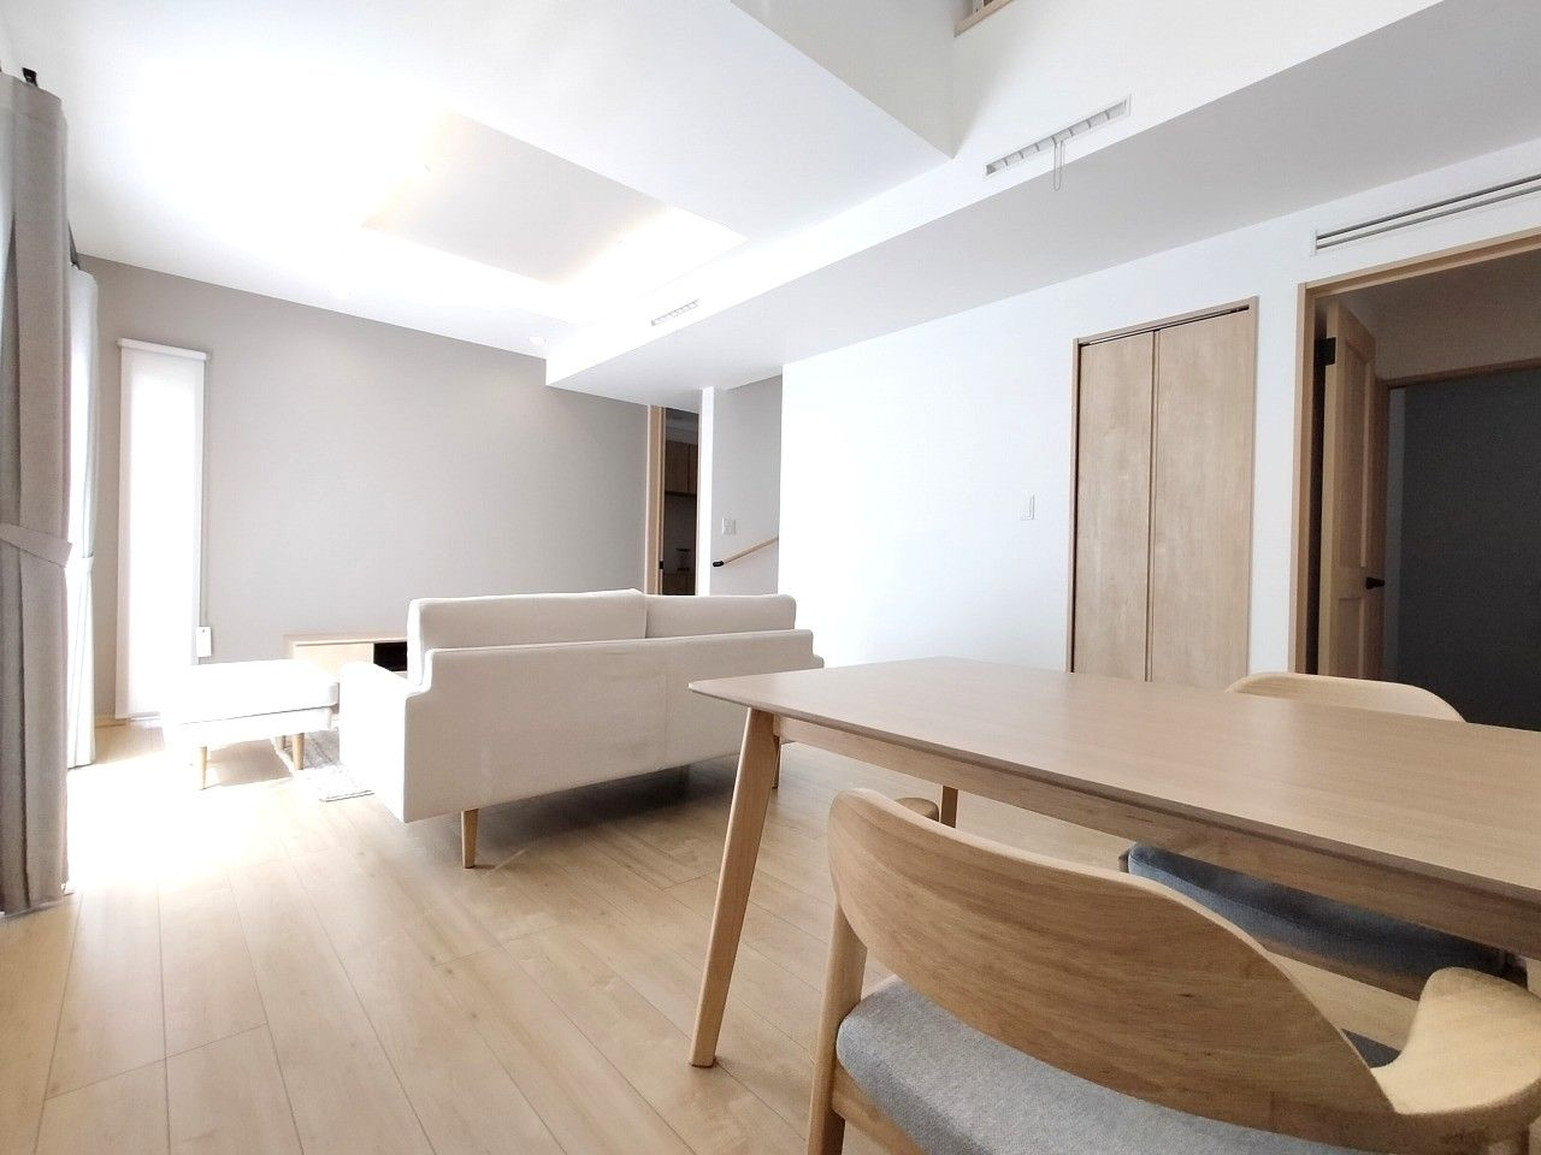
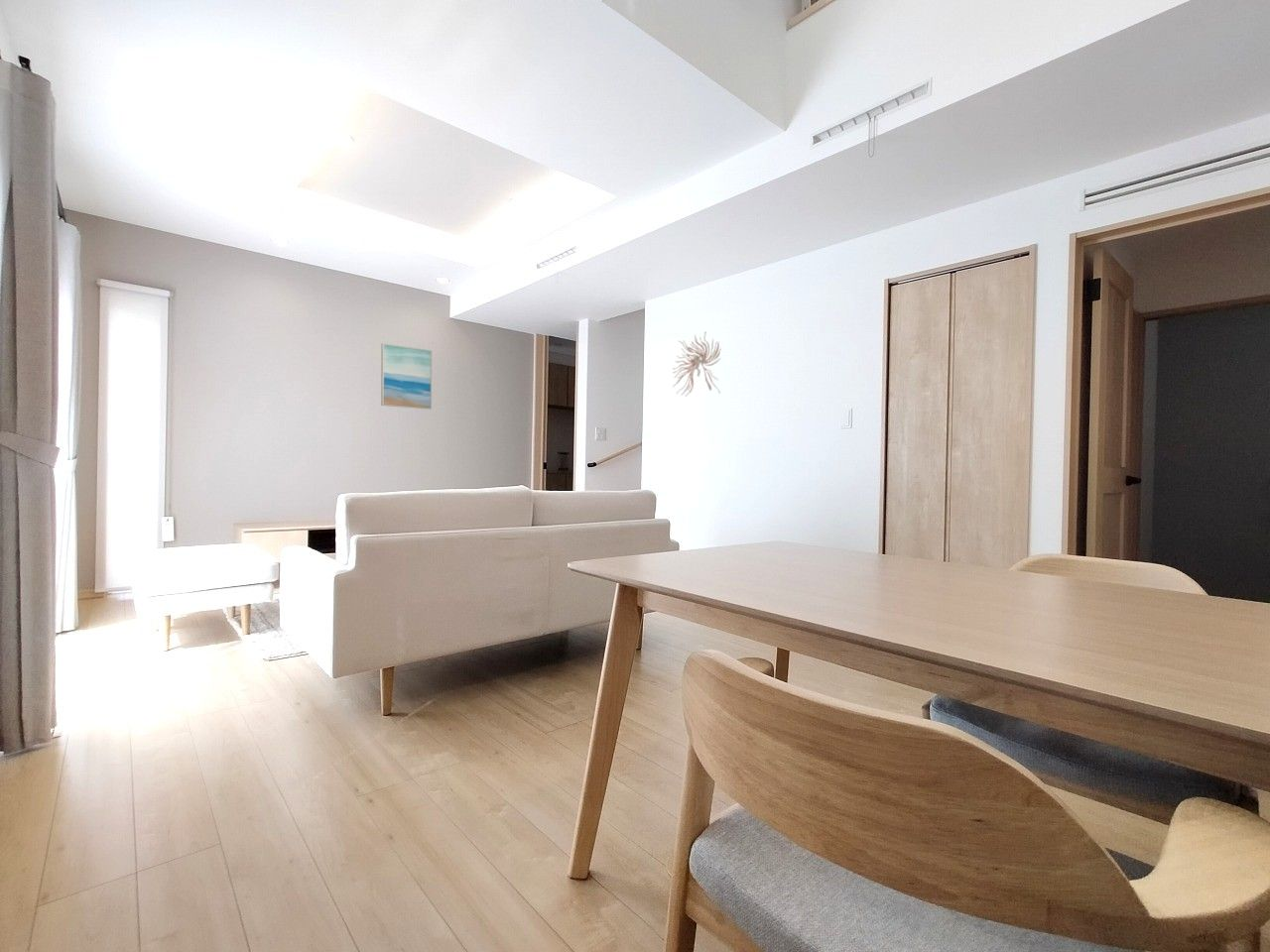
+ wall art (407, 377)
+ wall sculpture (696, 365)
